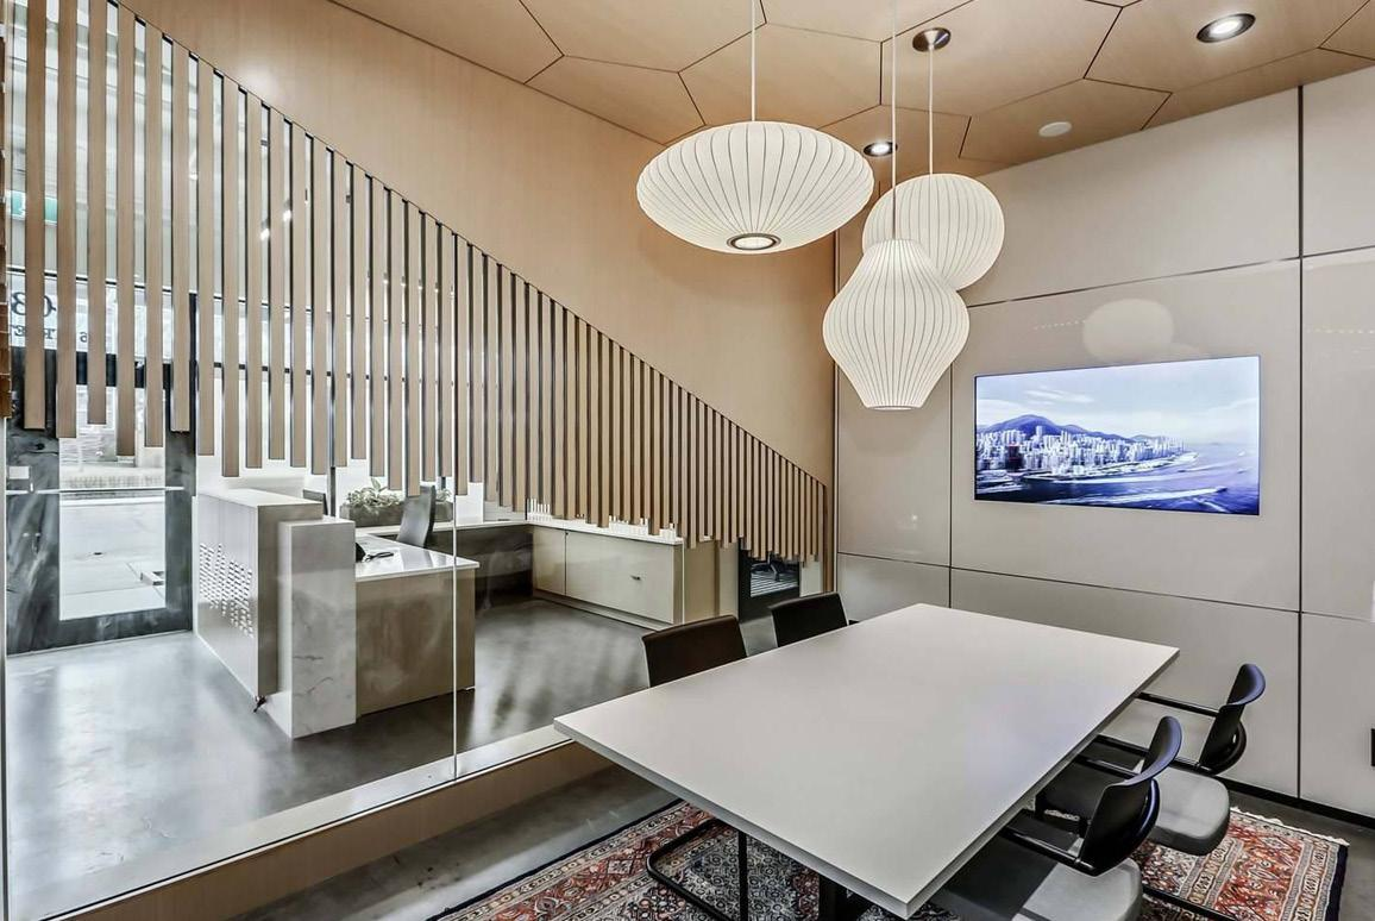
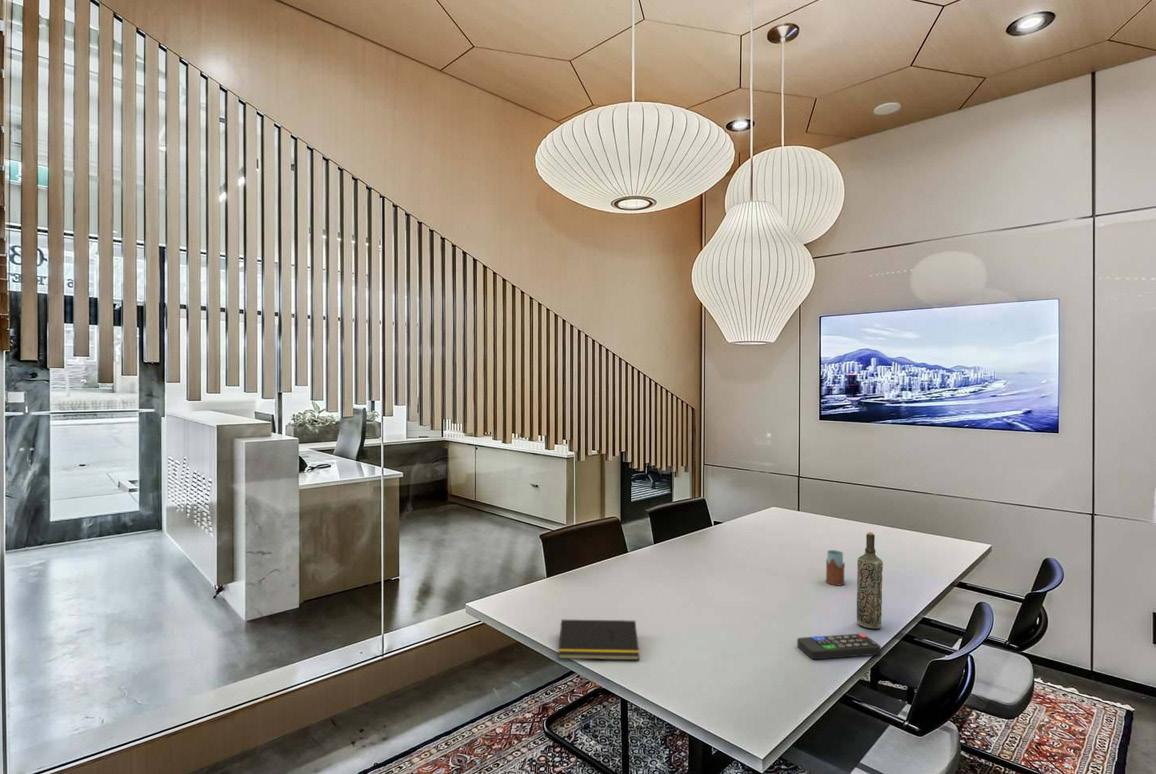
+ drinking glass (836, 566)
+ remote control (838, 645)
+ bottle (869, 579)
+ notepad (598, 638)
